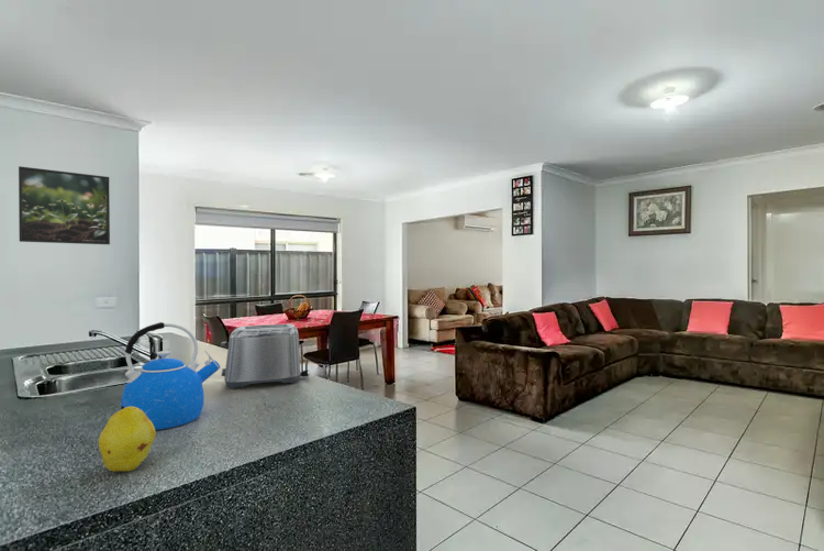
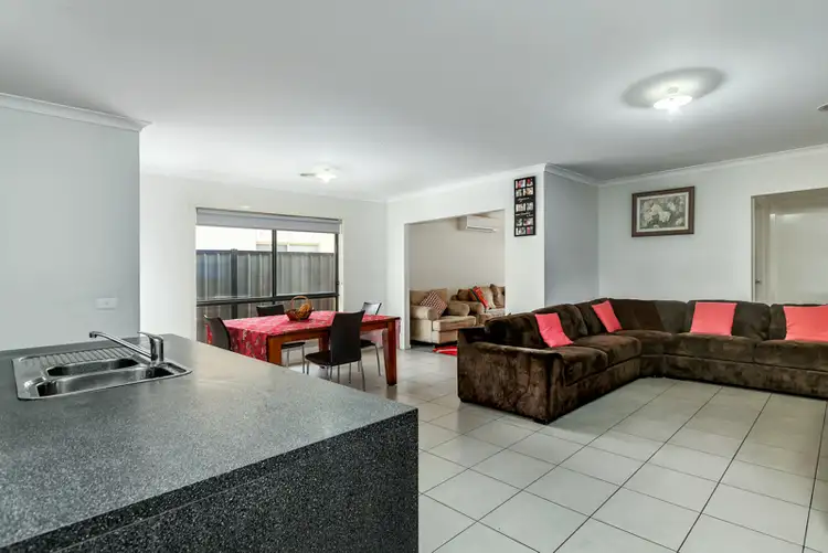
- fruit (127, 437)
- toaster (267, 353)
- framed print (66, 207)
- kettle (174, 370)
